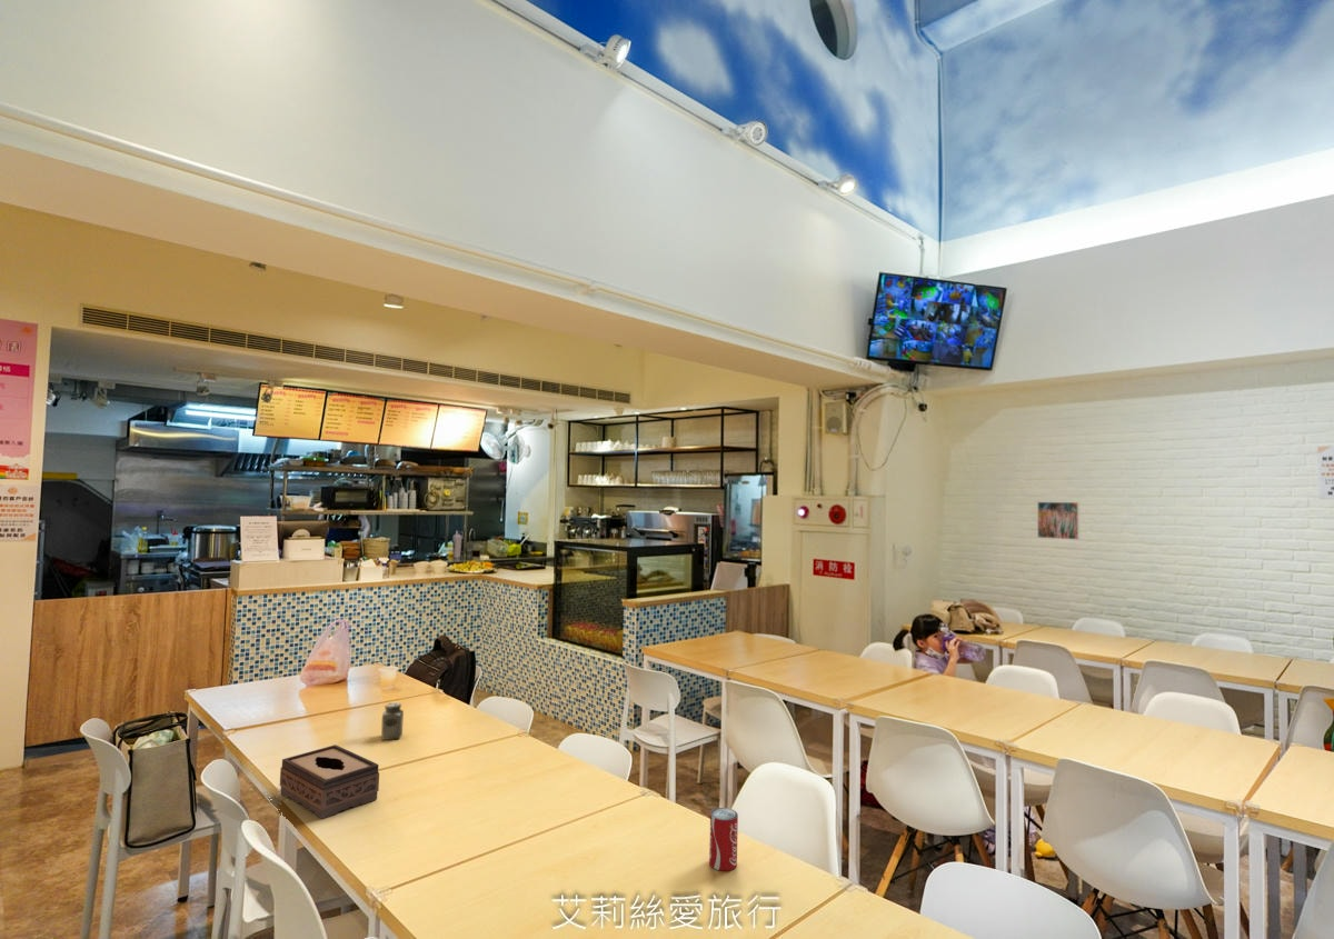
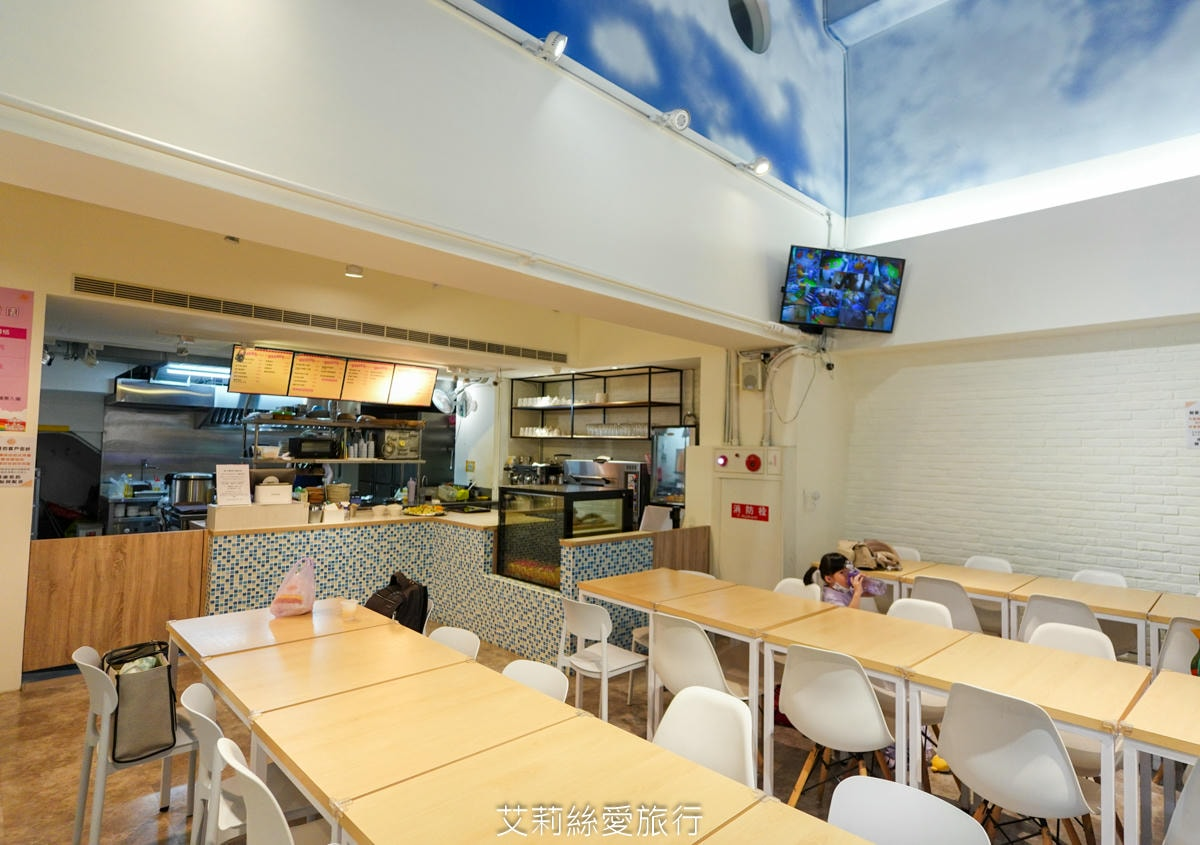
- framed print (1057, 520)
- tissue box (329, 779)
- salt shaker (392, 720)
- beverage can (723, 838)
